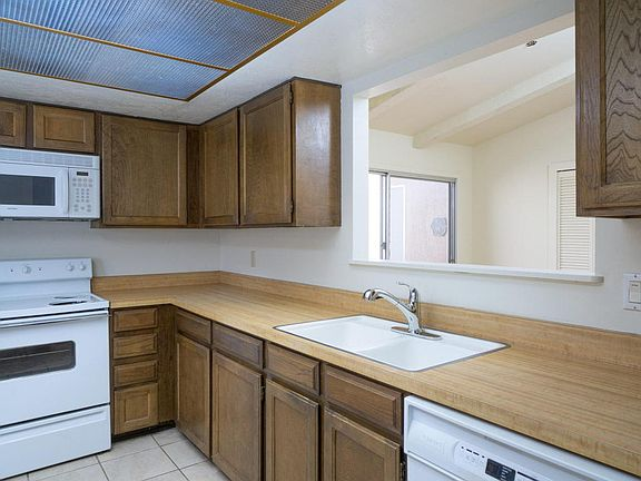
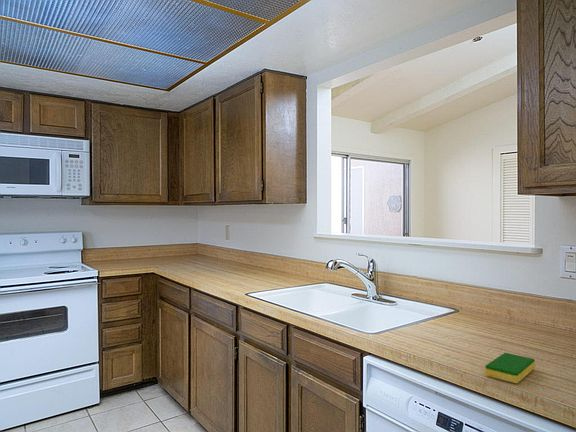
+ dish sponge (510, 367)
